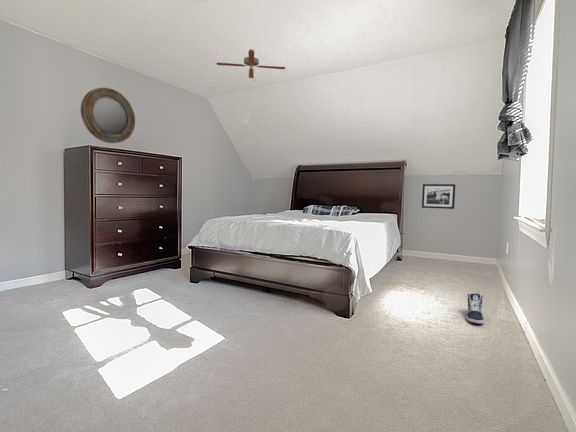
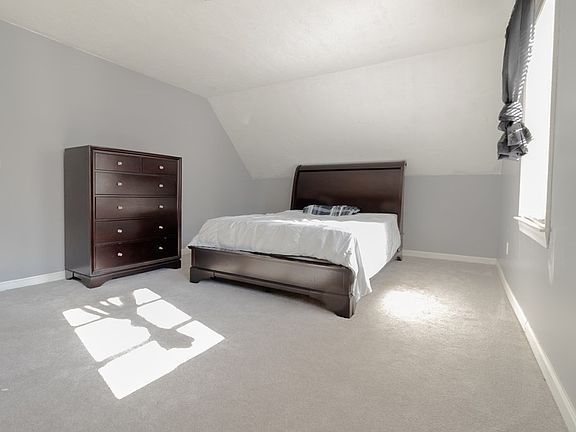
- ceiling fan (251, 65)
- sneaker (475, 307)
- picture frame (438, 196)
- home mirror (109, 115)
